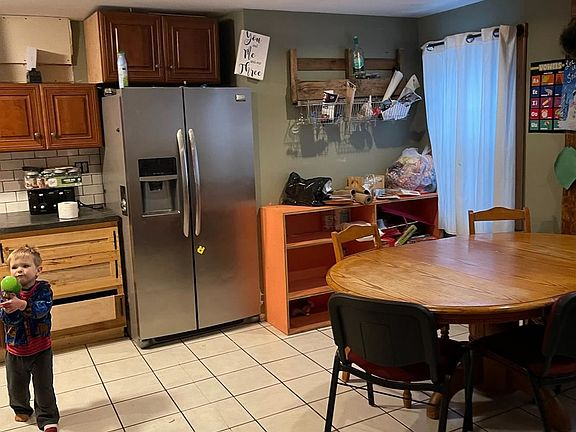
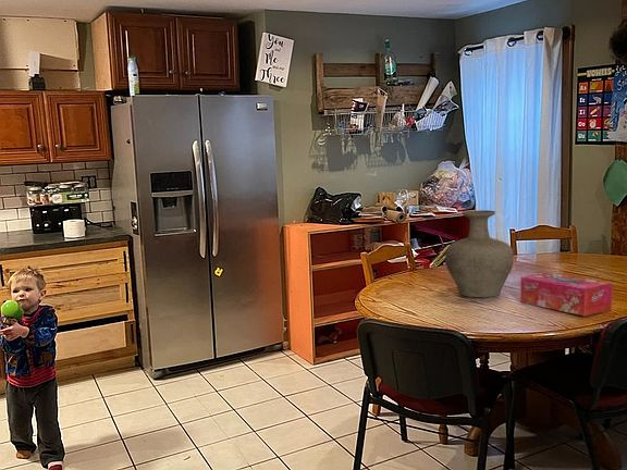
+ vase (479, 252)
+ tissue box (564, 293)
